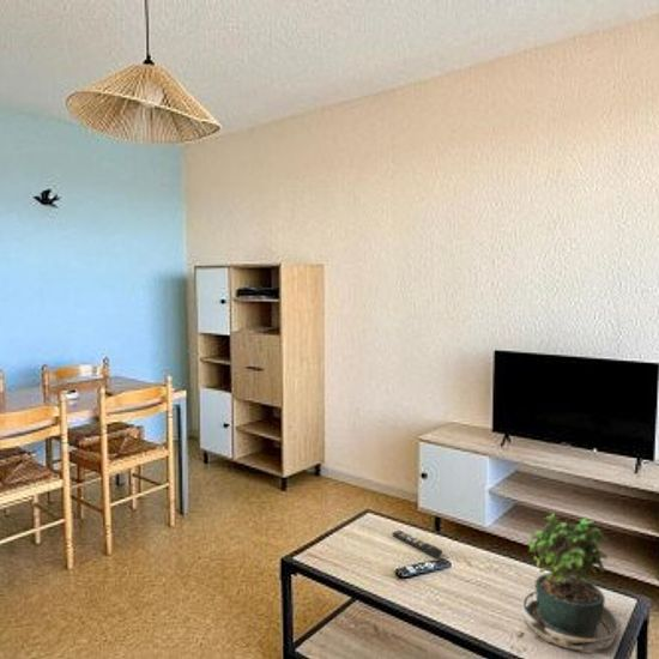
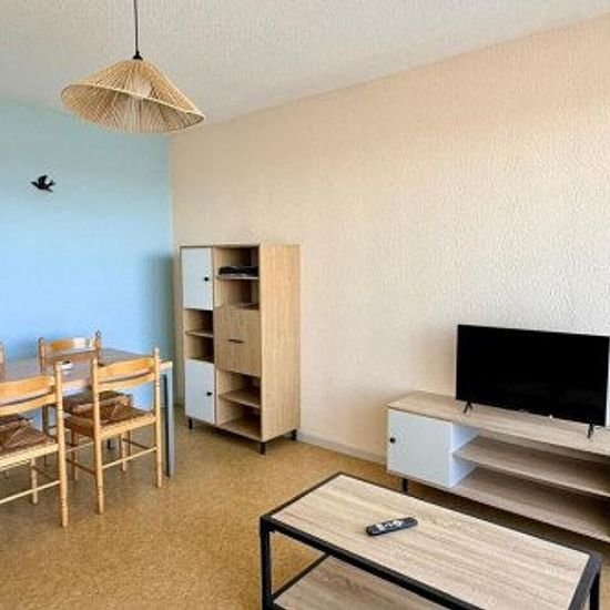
- remote control (416, 543)
- potted plant (566, 573)
